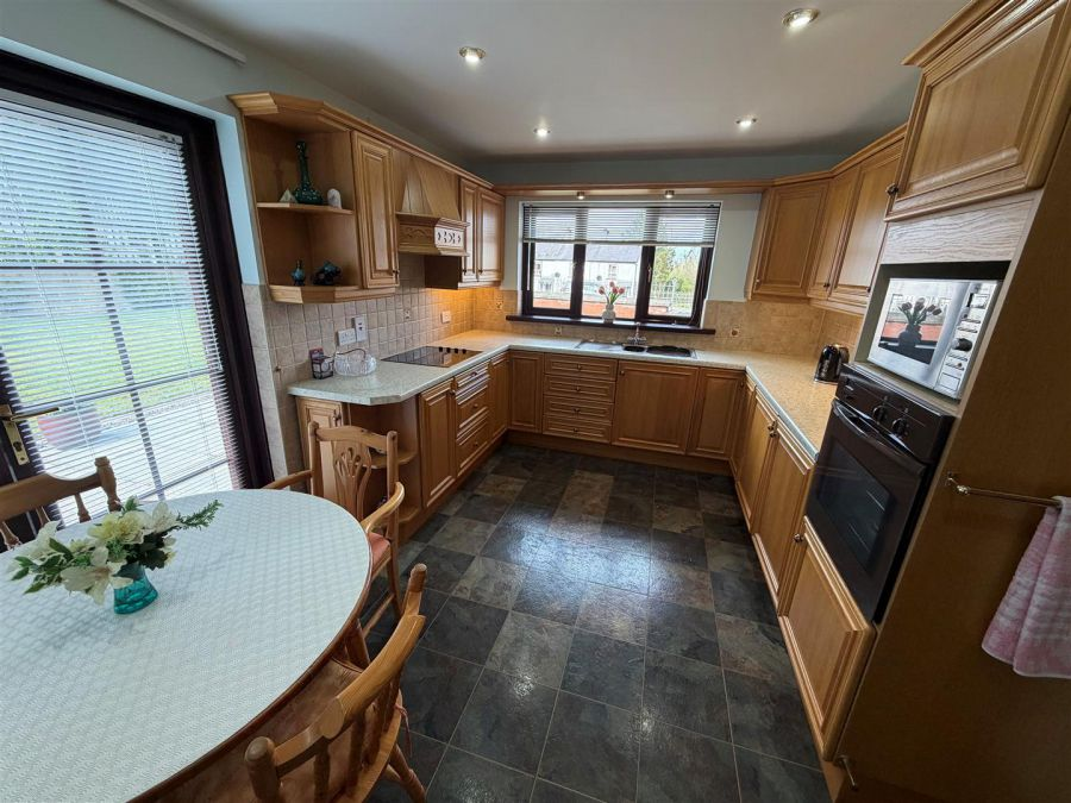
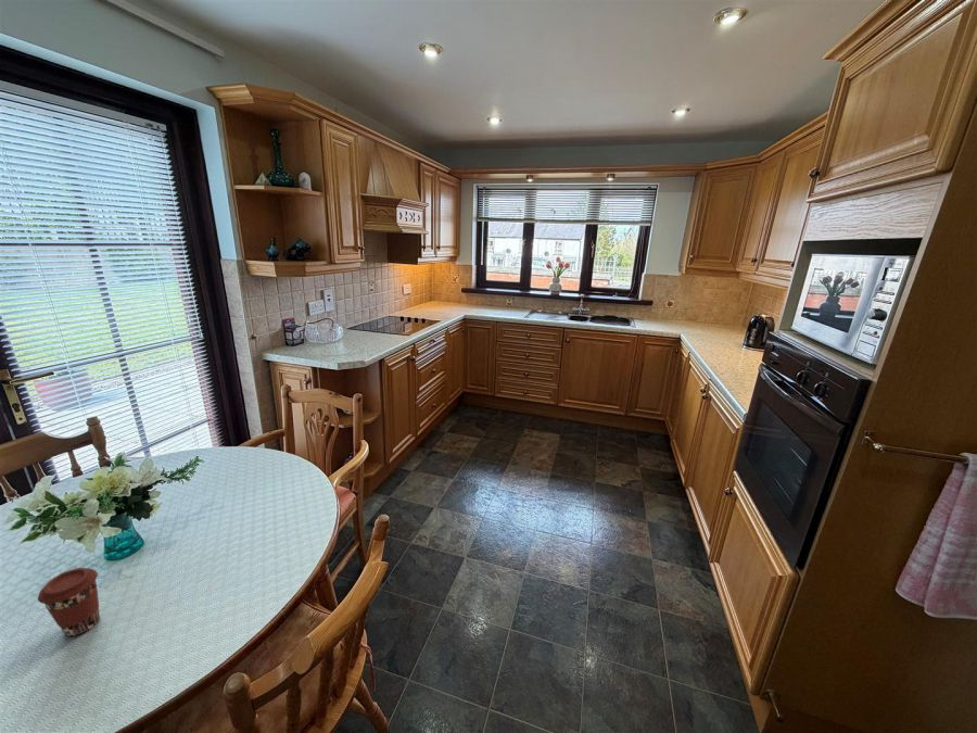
+ coffee cup (75, 603)
